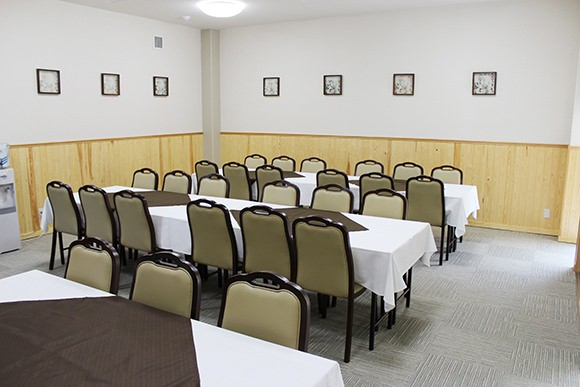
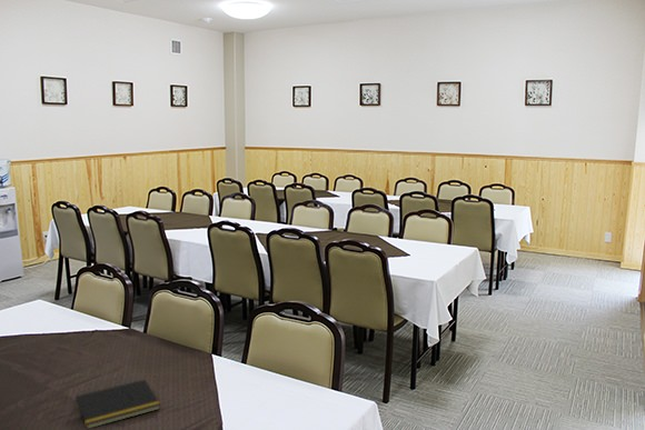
+ notepad (118, 402)
